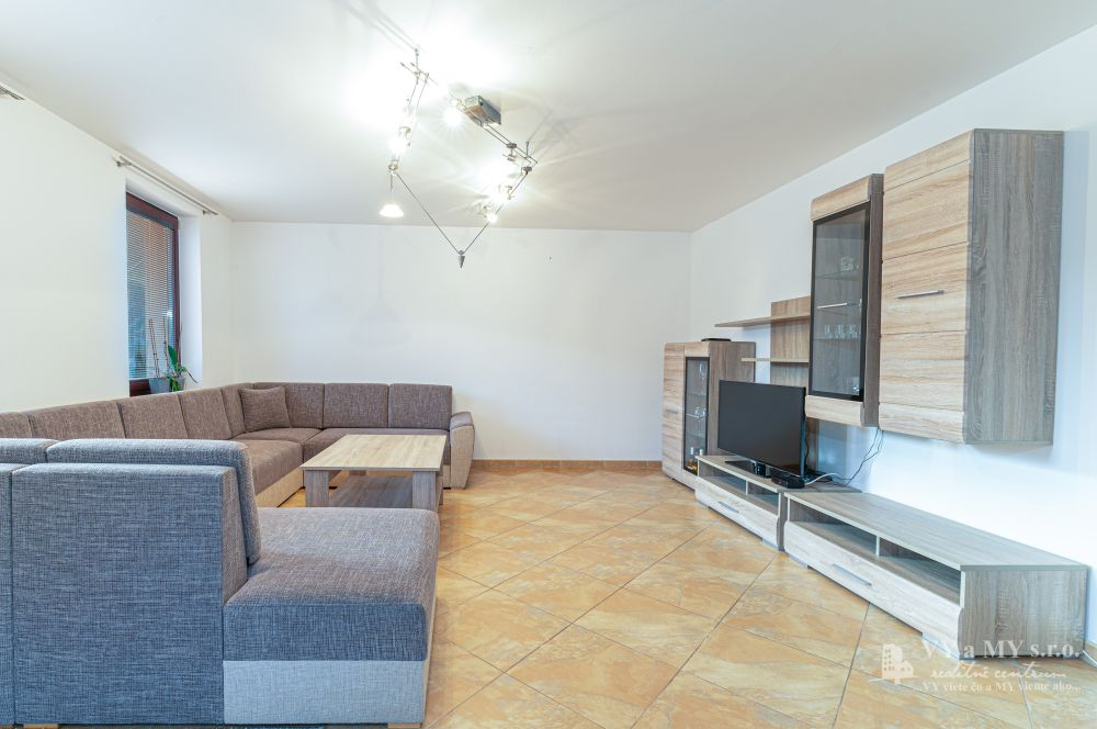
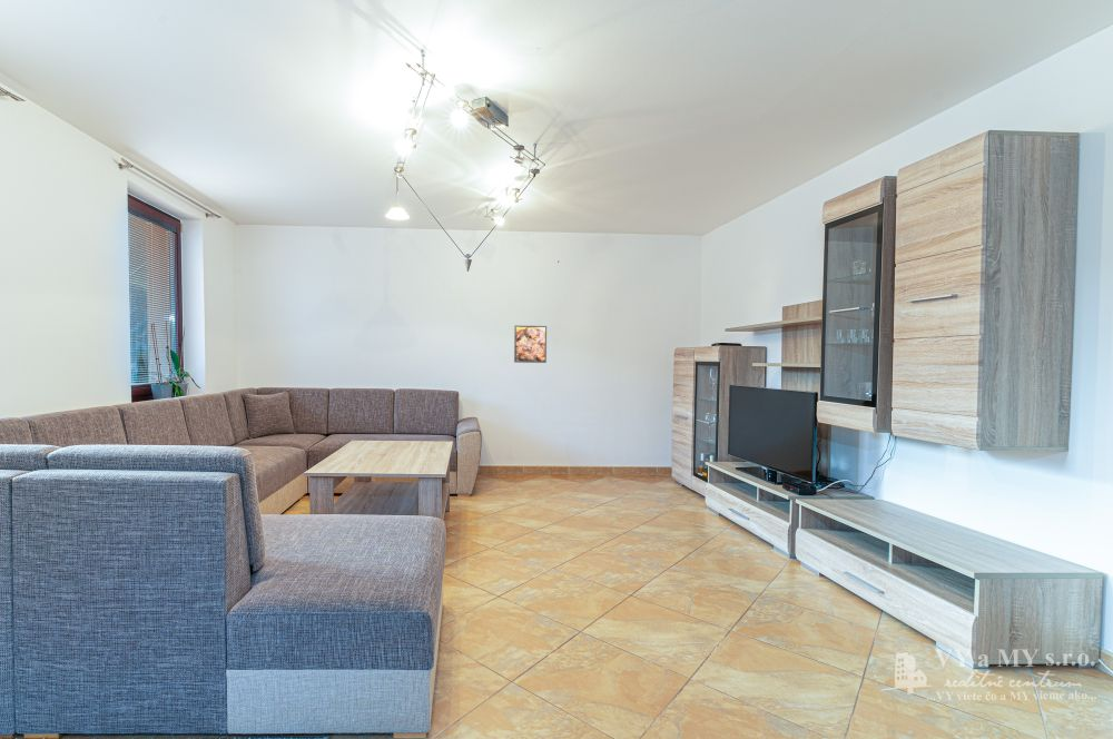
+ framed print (530, 344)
